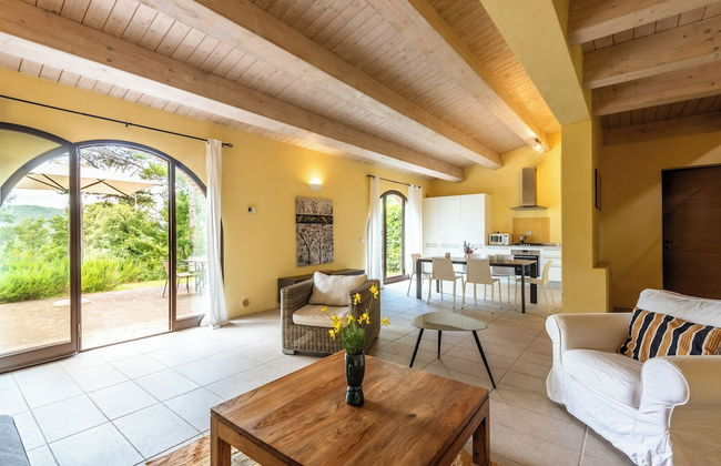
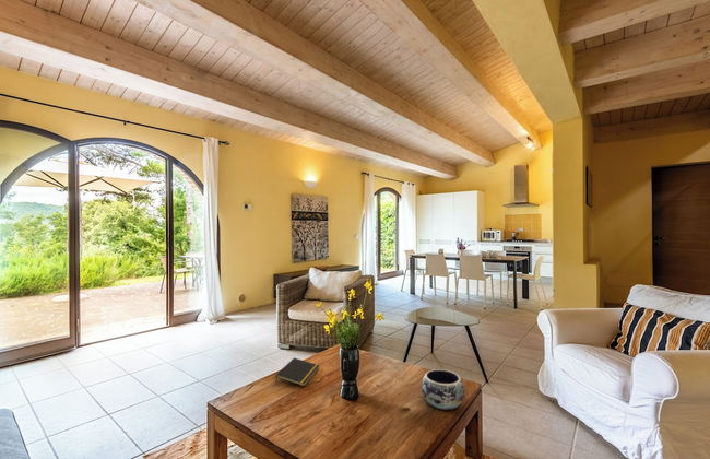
+ decorative bowl (442, 388)
+ notepad (298, 370)
